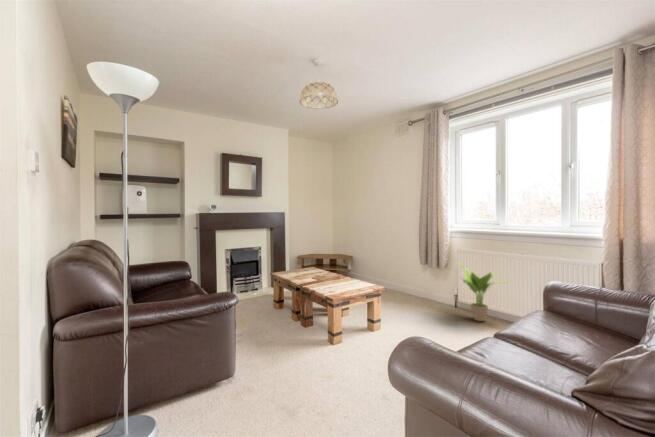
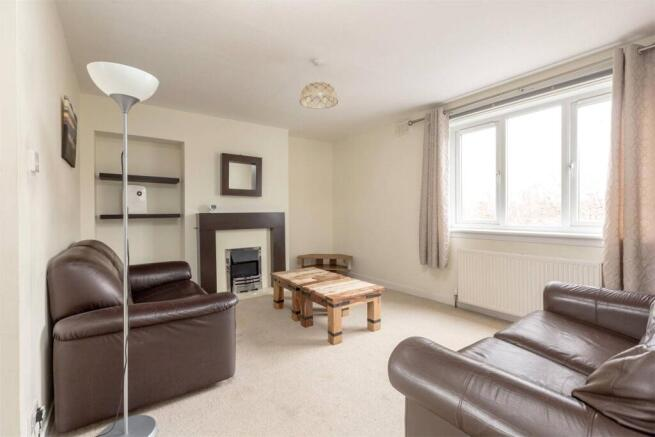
- potted plant (478, 291)
